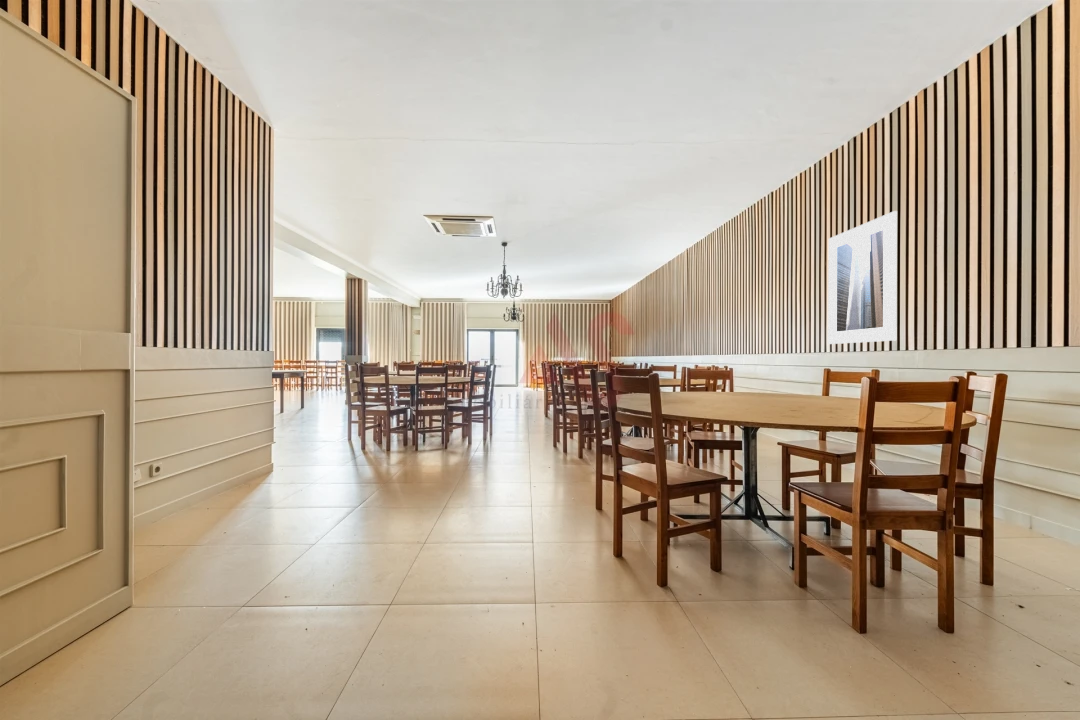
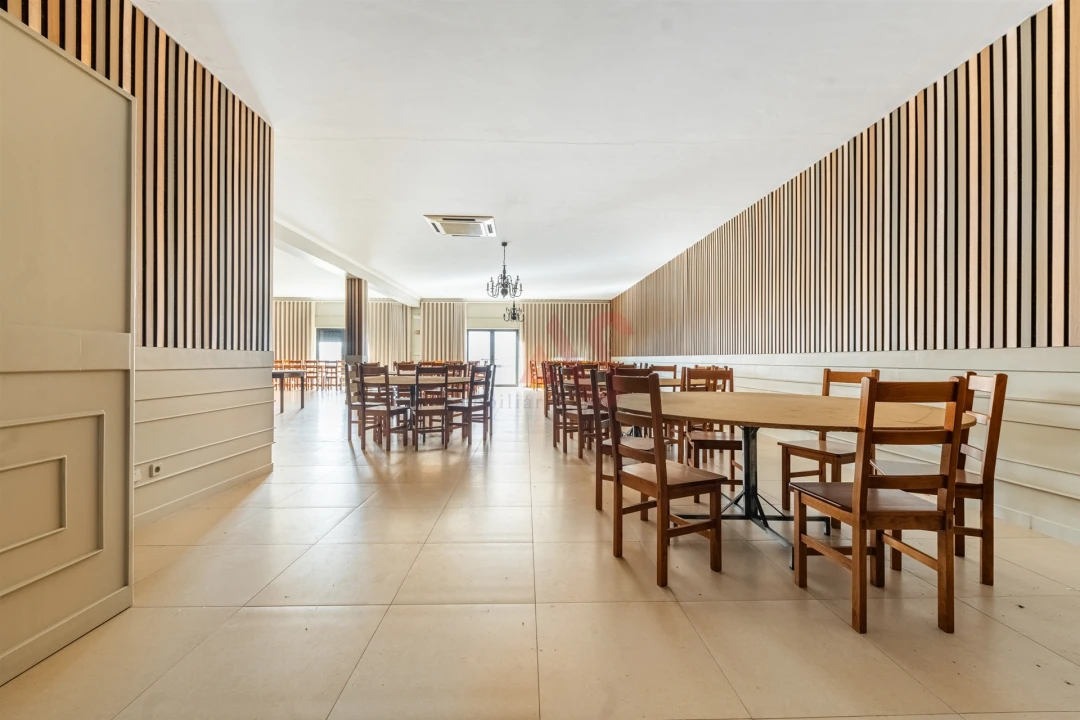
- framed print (859, 284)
